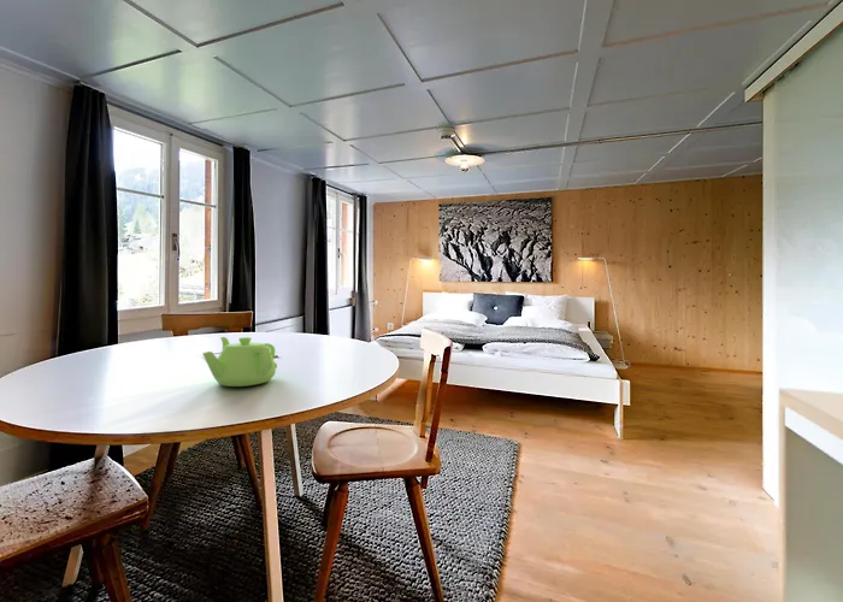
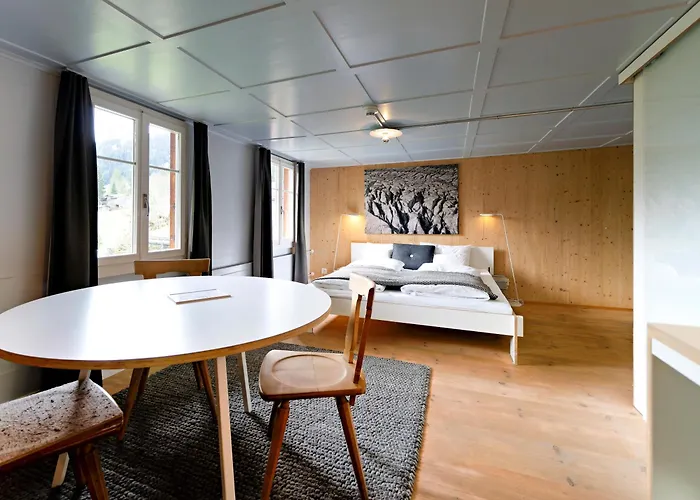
- teapot (241, 359)
